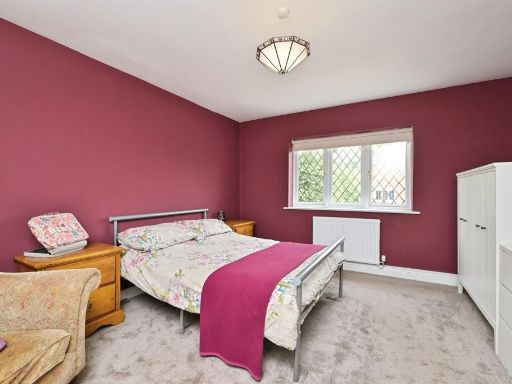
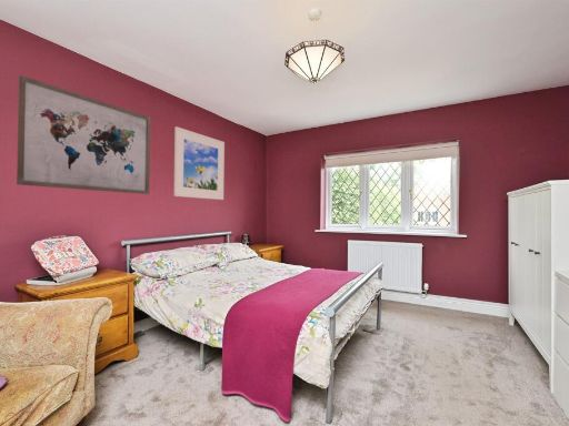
+ wall art (94, 144)
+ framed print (201, 166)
